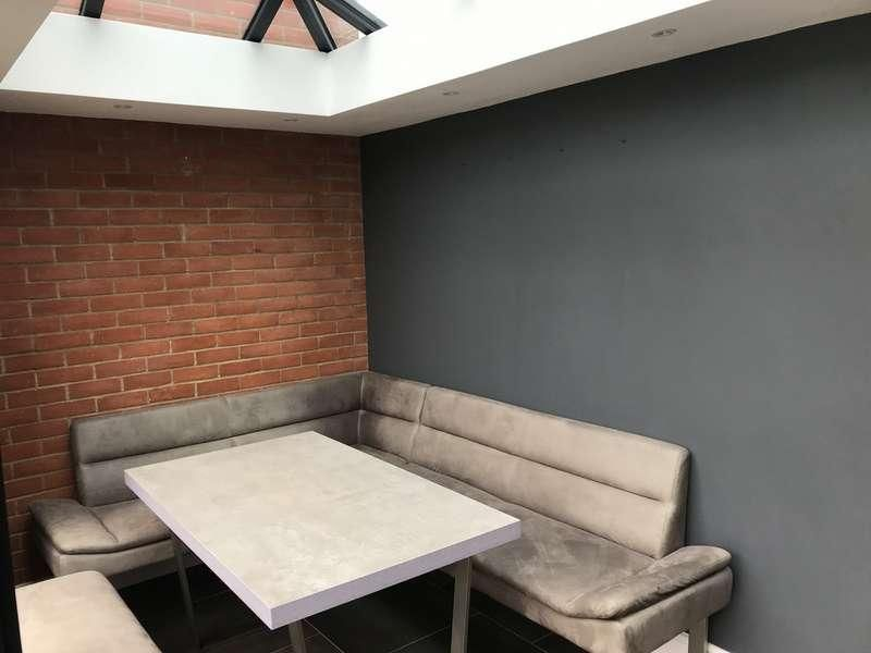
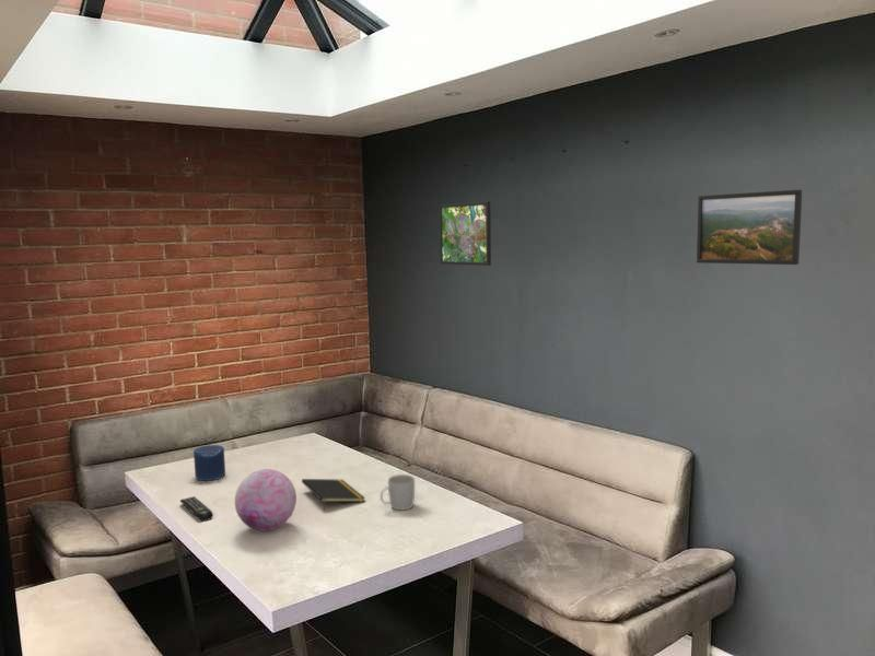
+ notepad (332, 490)
+ remote control (196, 507)
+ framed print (746, 229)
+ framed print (464, 234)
+ decorative orb (266, 499)
+ mug (397, 493)
+ candle (209, 462)
